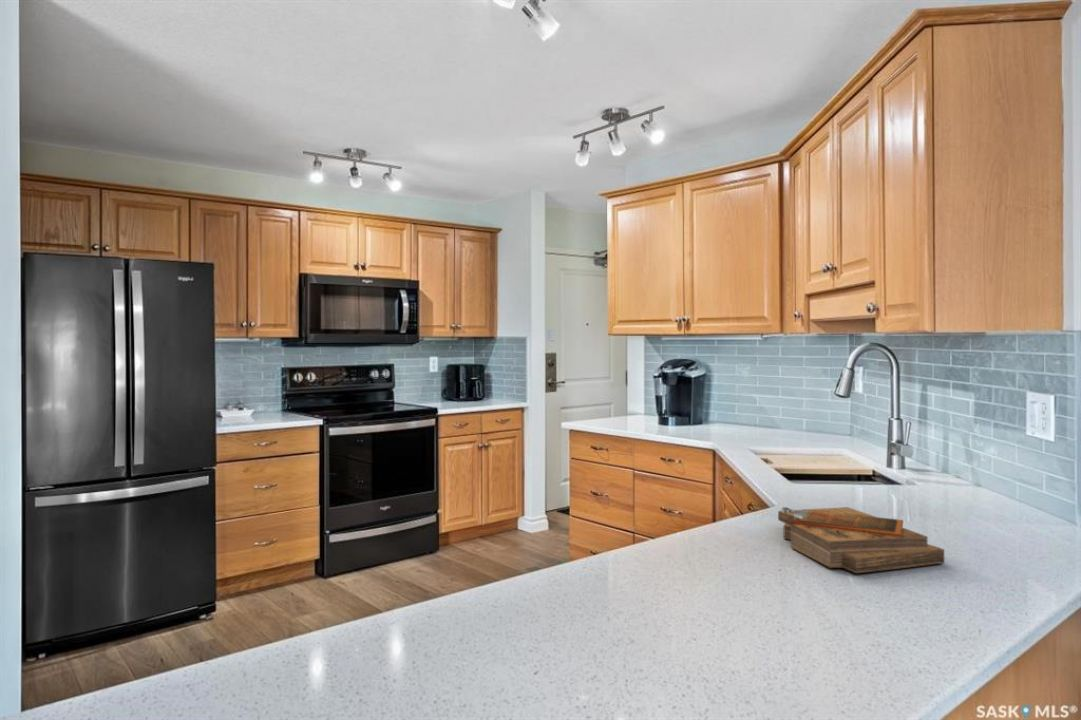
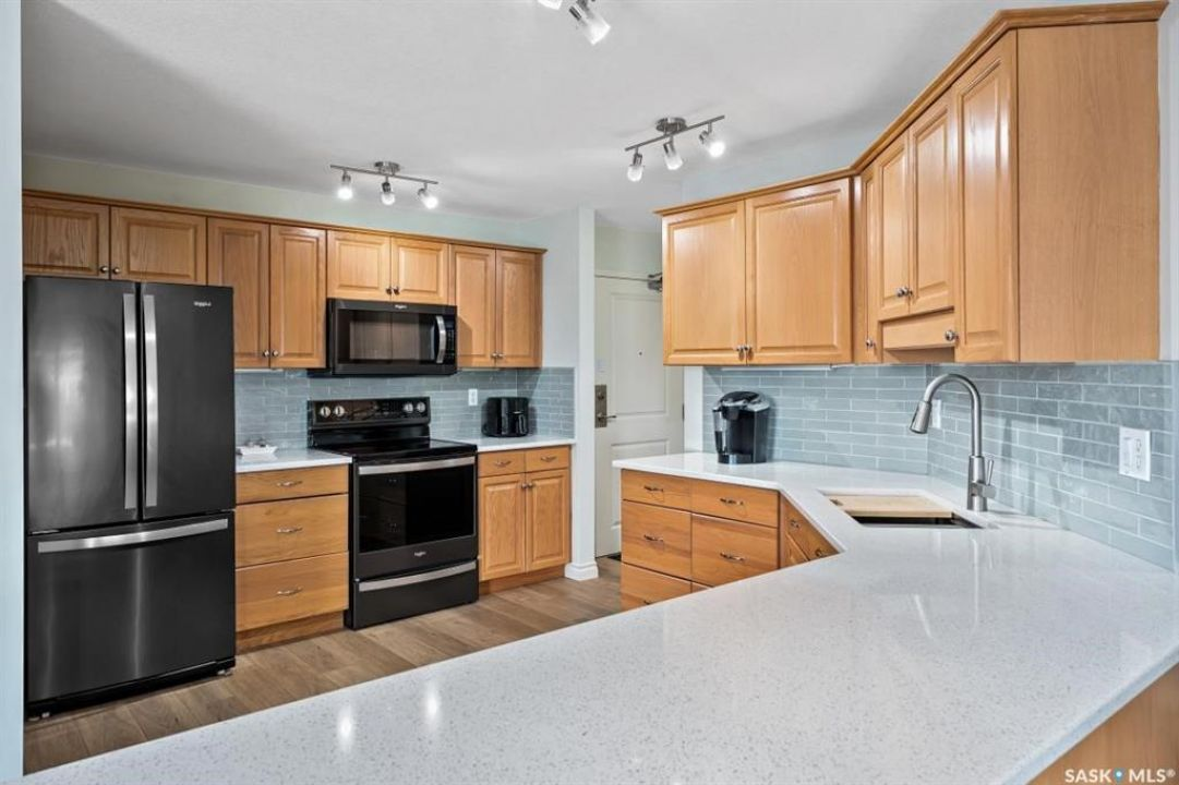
- clipboard (853, 532)
